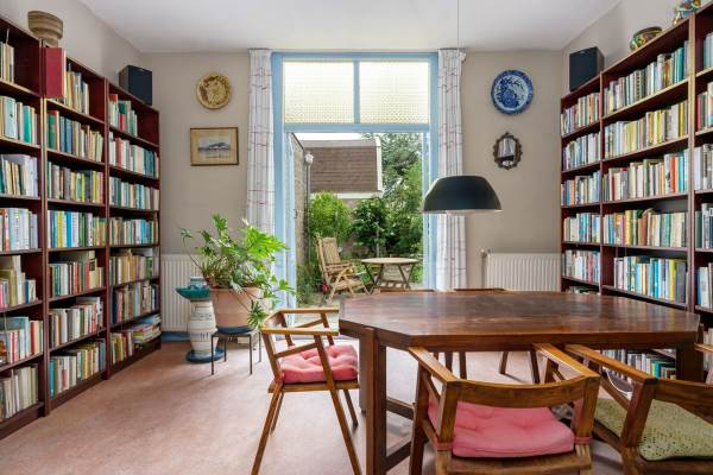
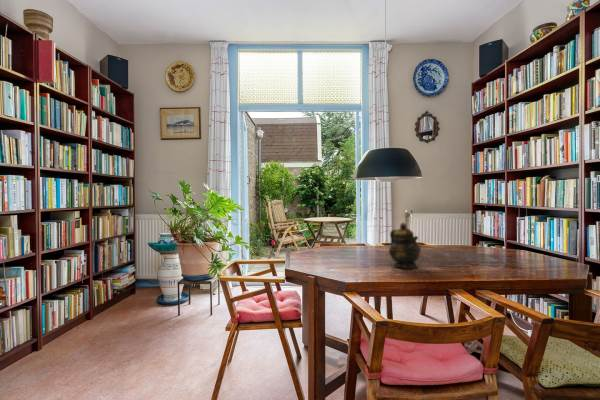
+ teapot (404, 244)
